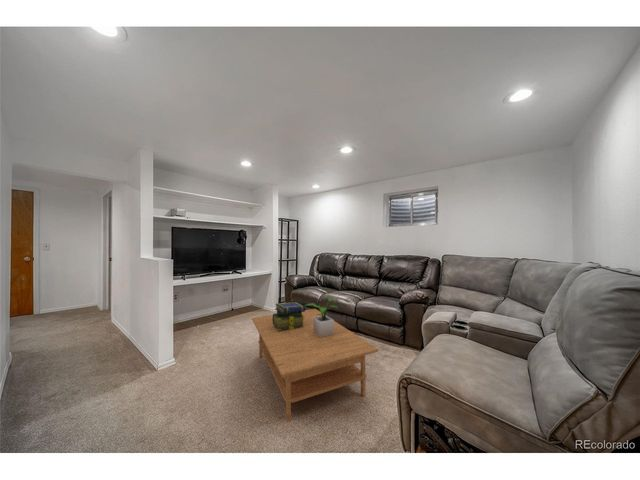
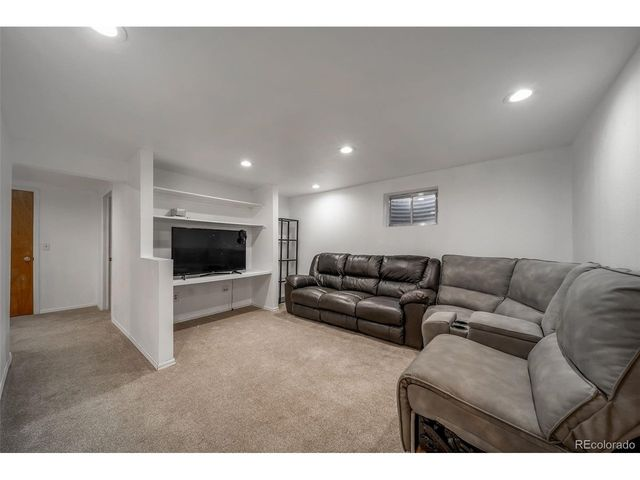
- potted plant (325, 316)
- stack of books (289, 314)
- coffee table (304, 351)
